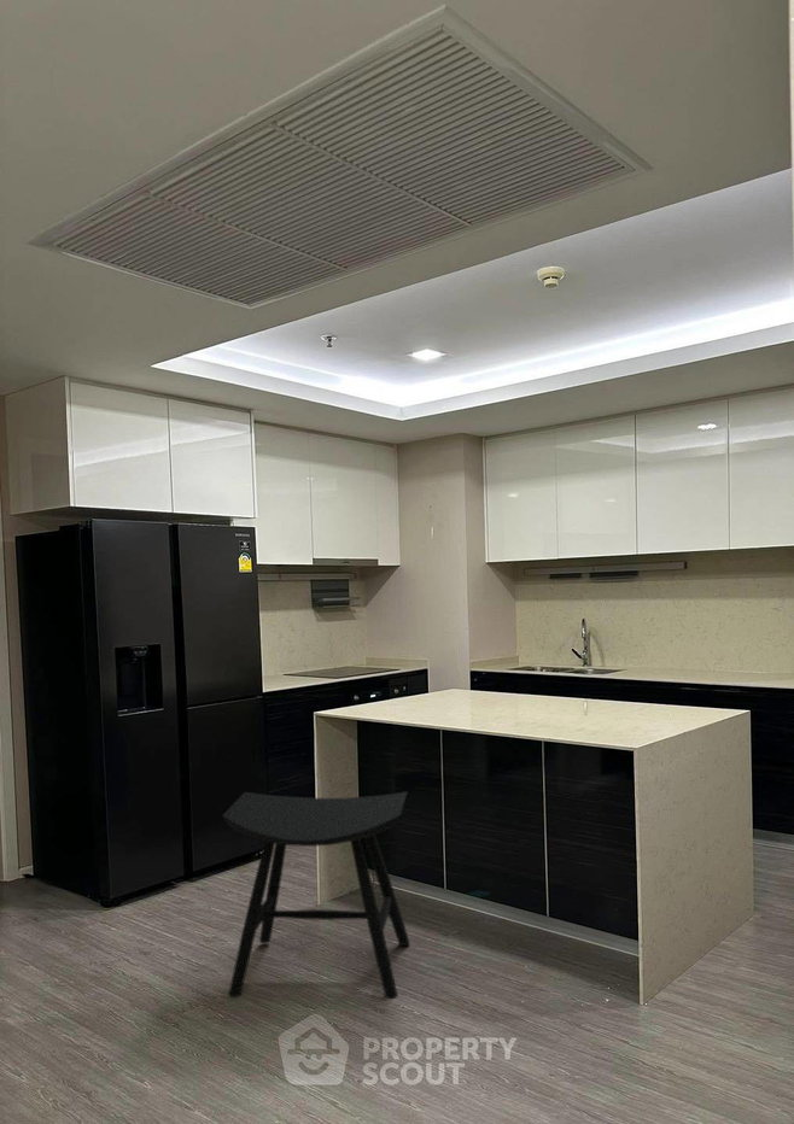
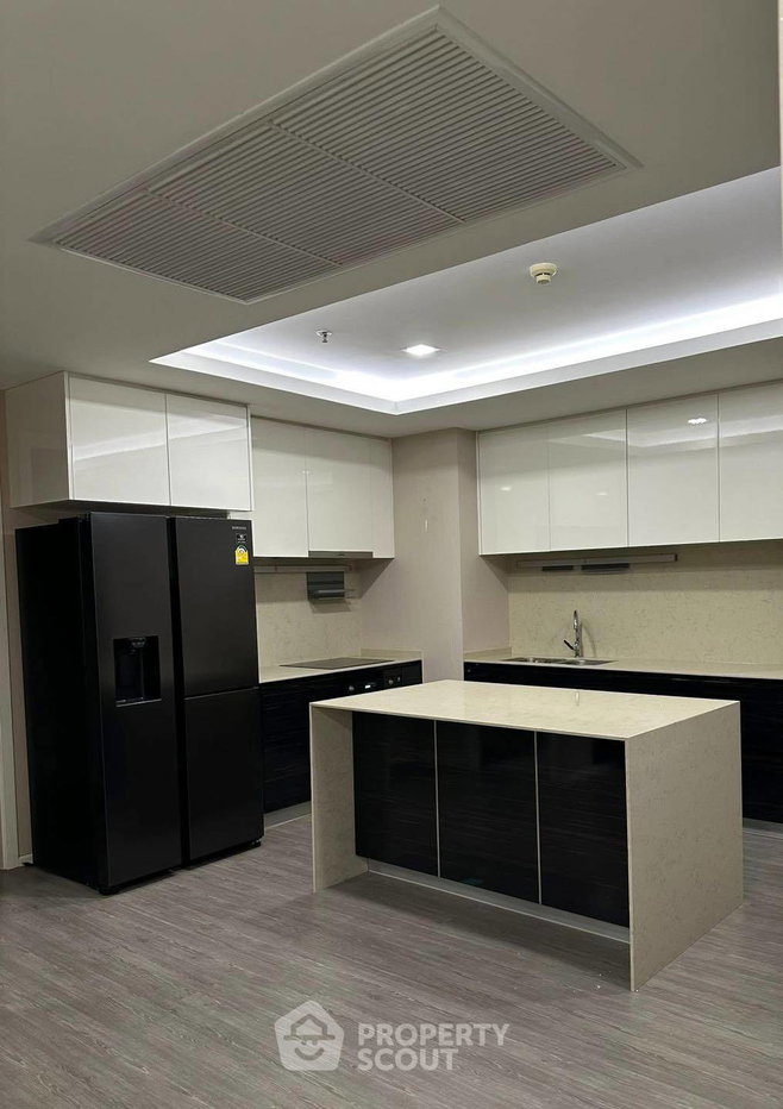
- stool (320, 909)
